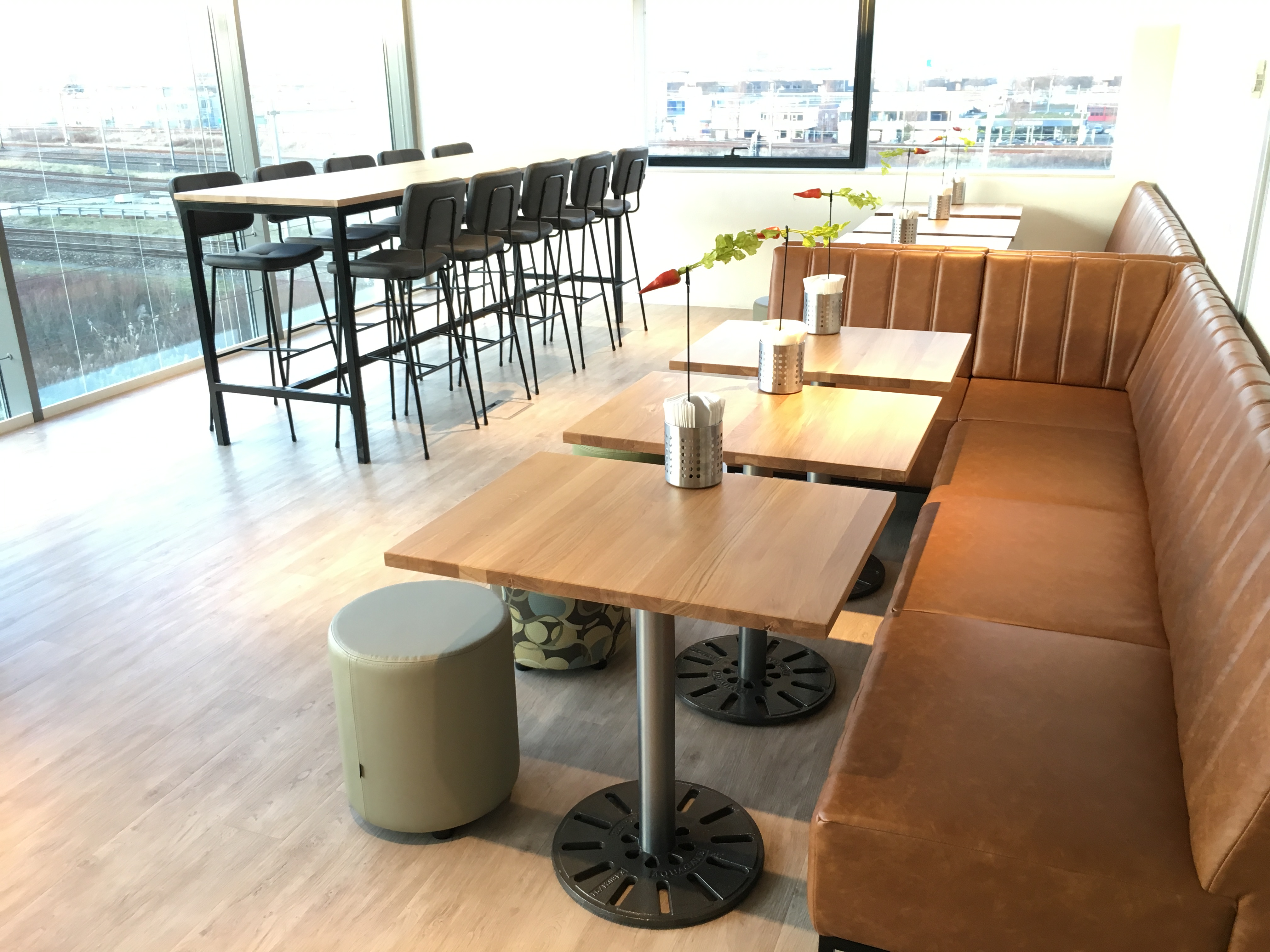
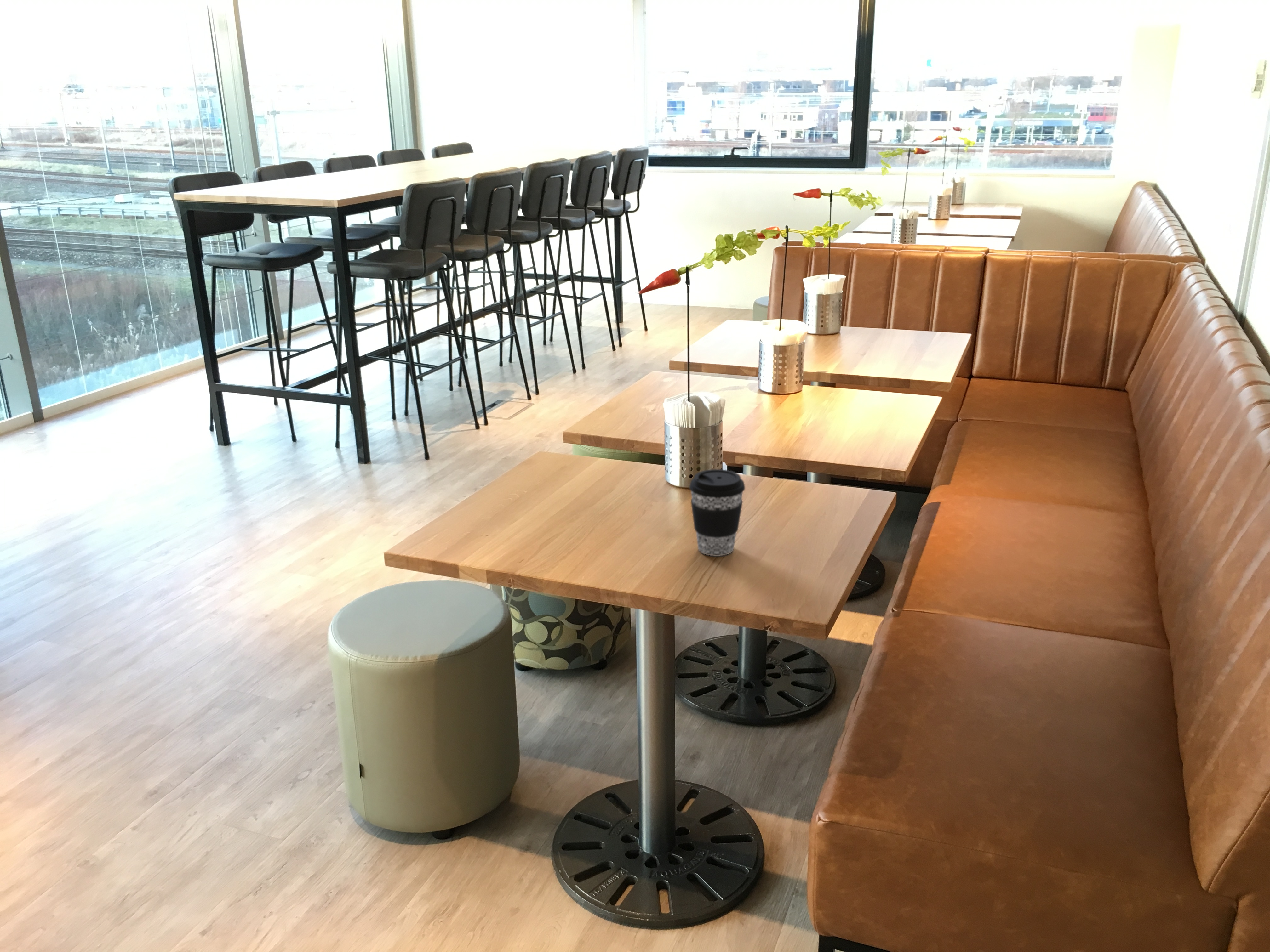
+ coffee cup (717, 513)
